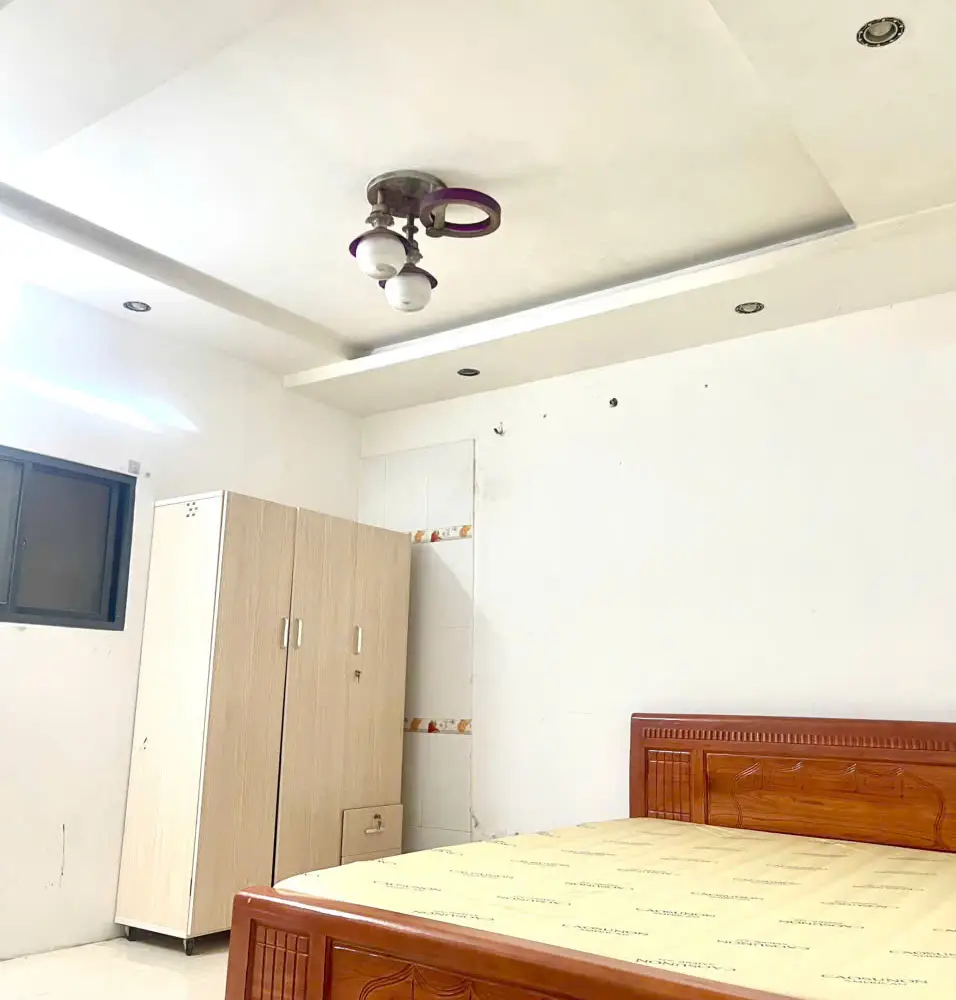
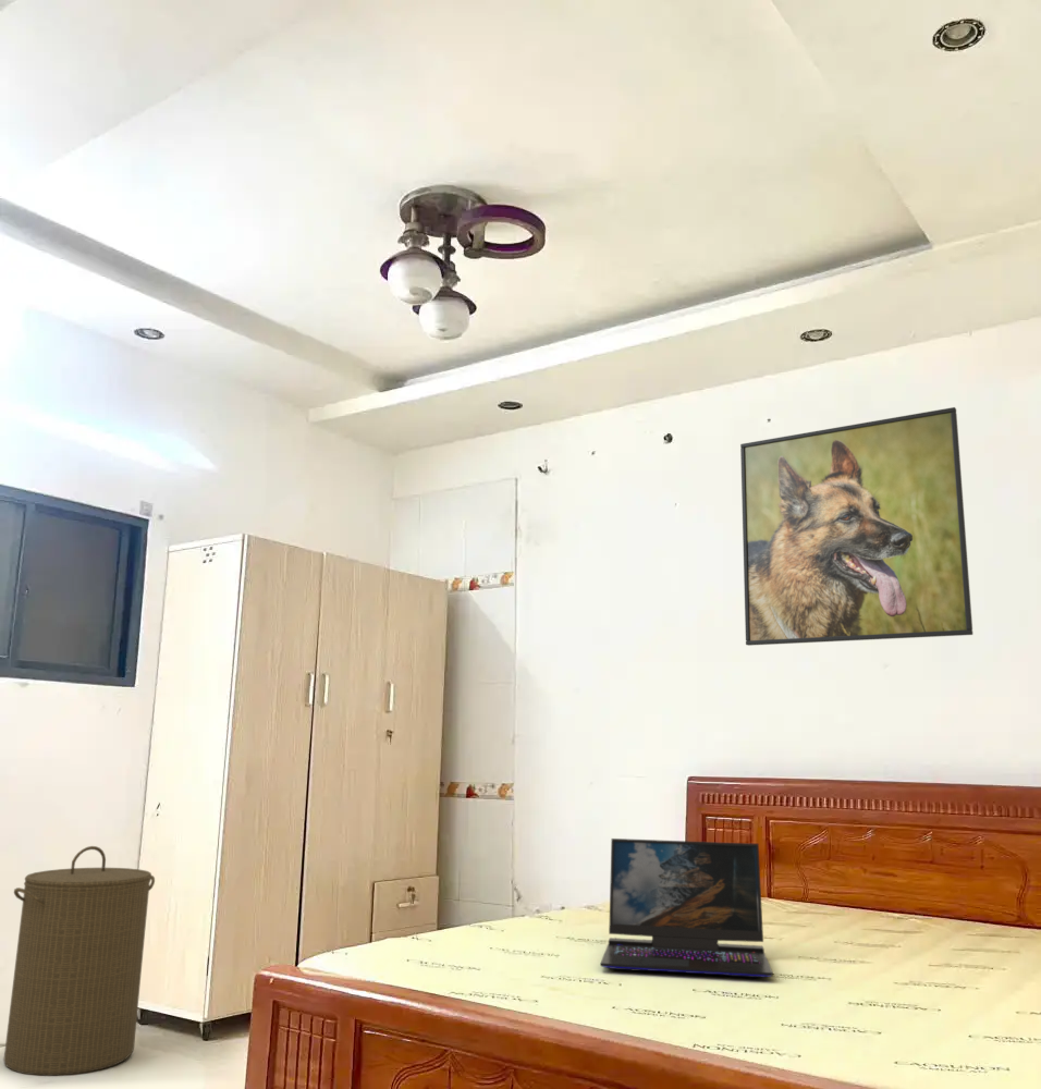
+ laundry hamper (82, 949)
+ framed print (846, 530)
+ laptop (684, 903)
